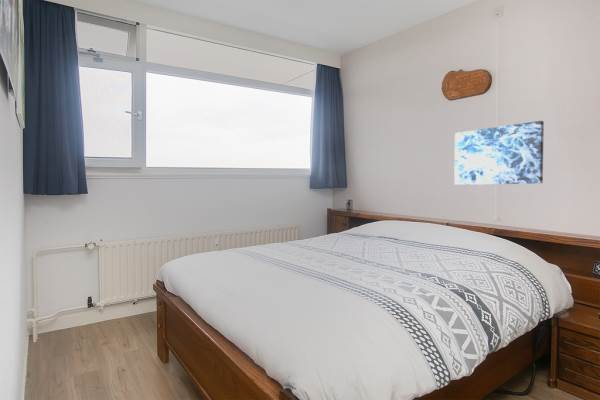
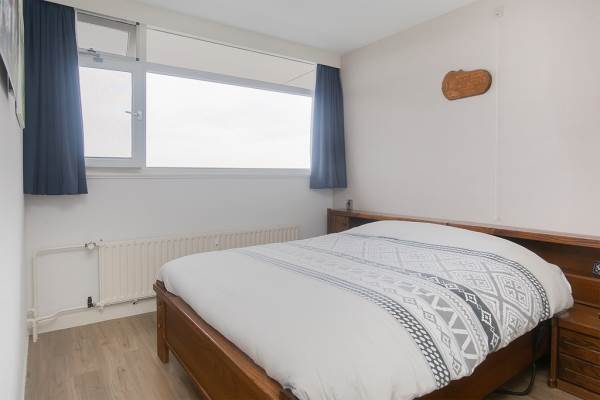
- wall art (495, 155)
